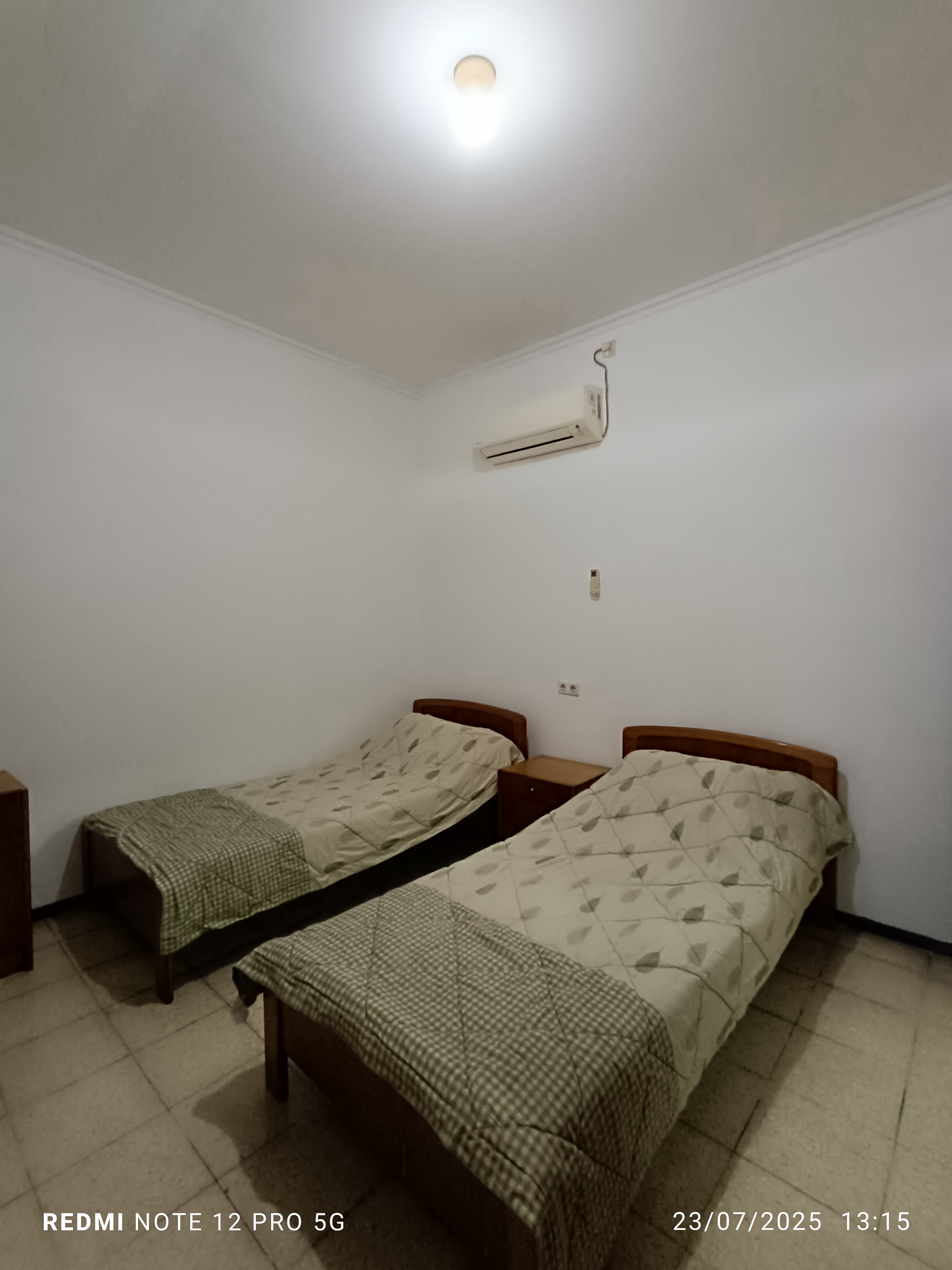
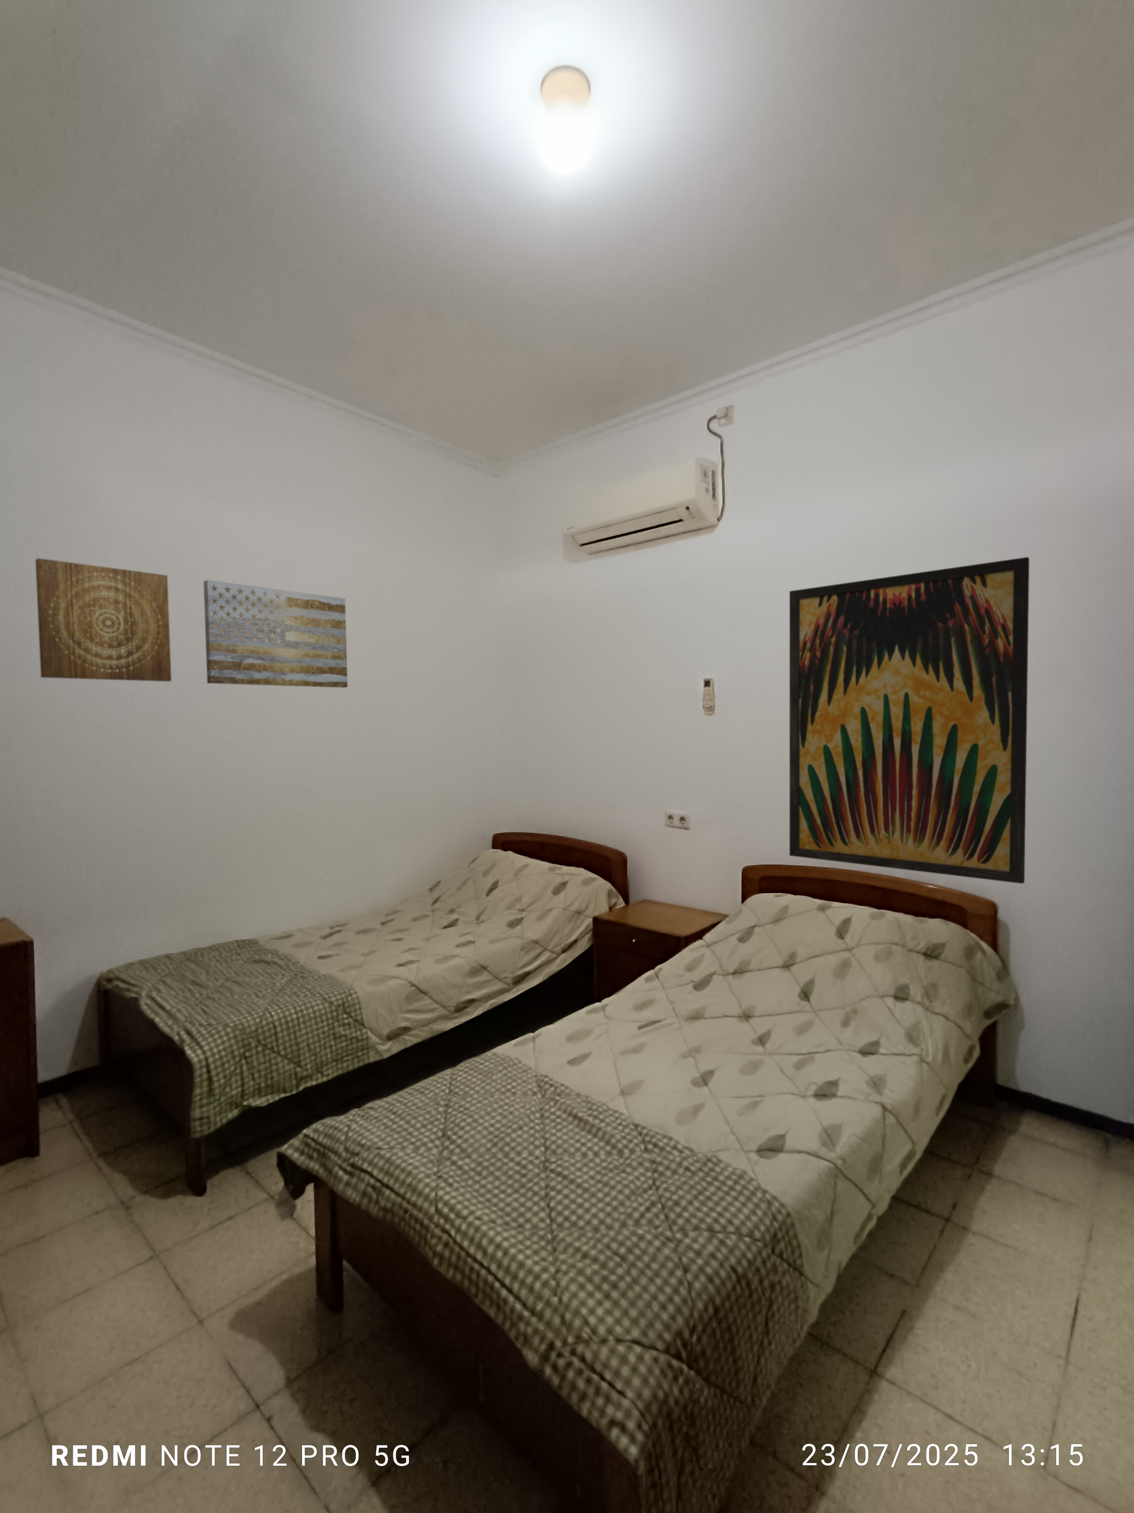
+ wall art (107, 623)
+ wall art (280, 637)
+ wall art (896, 723)
